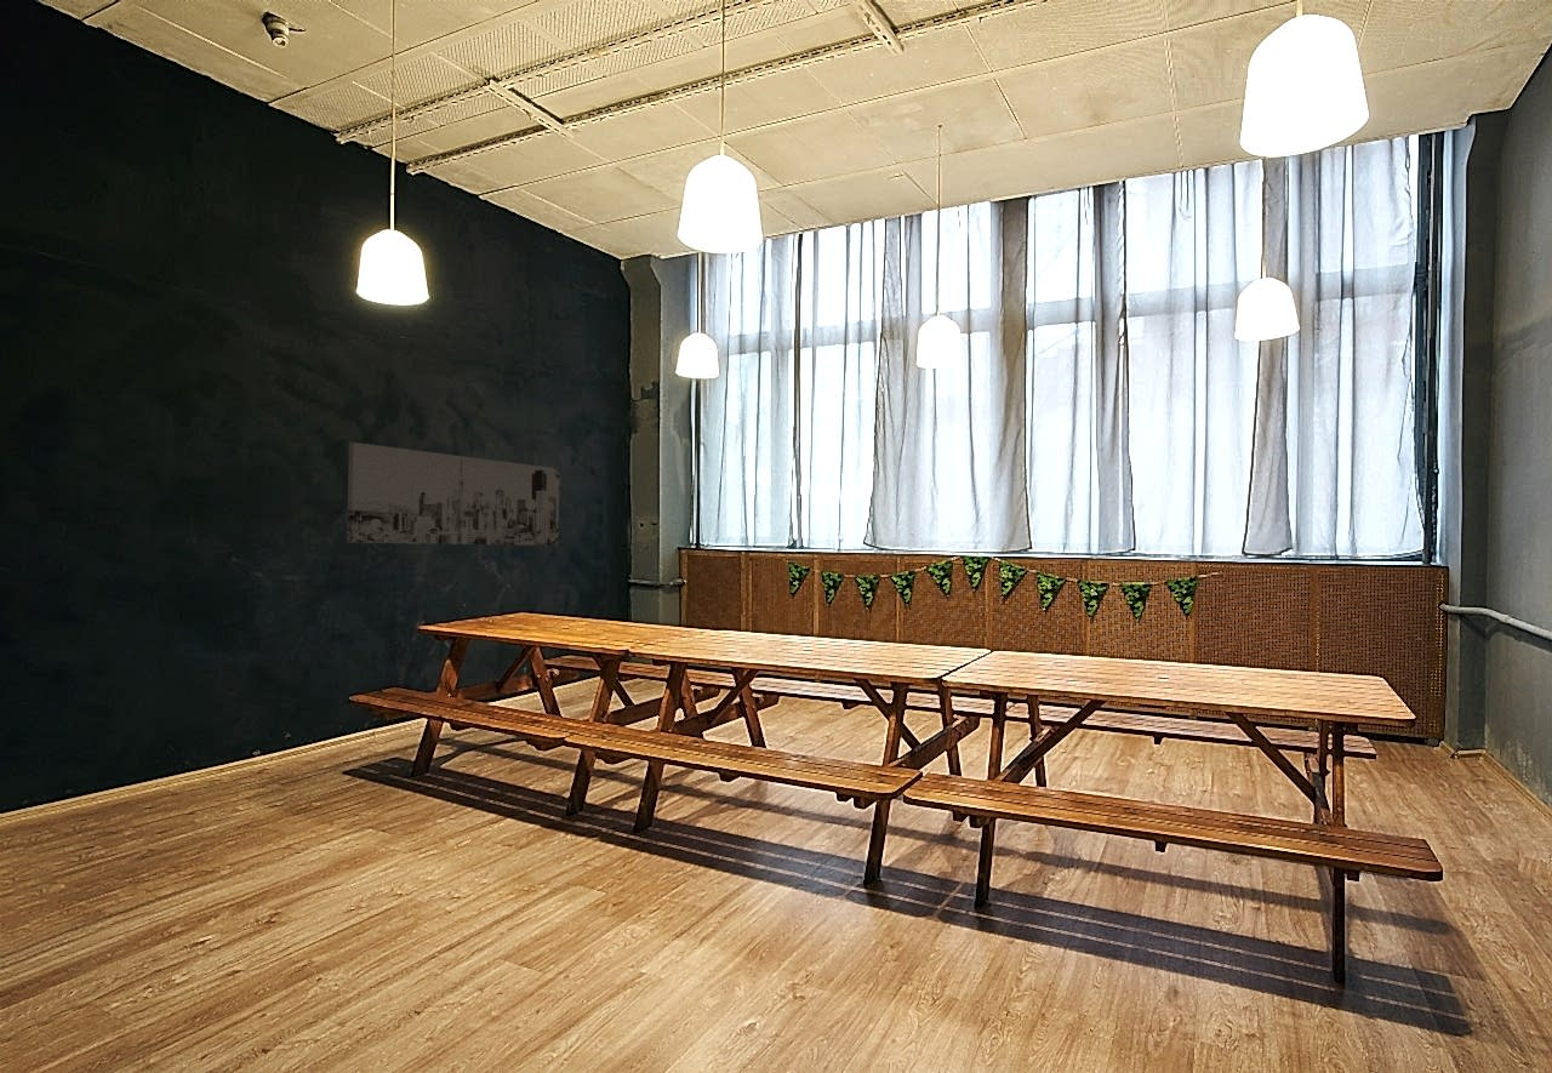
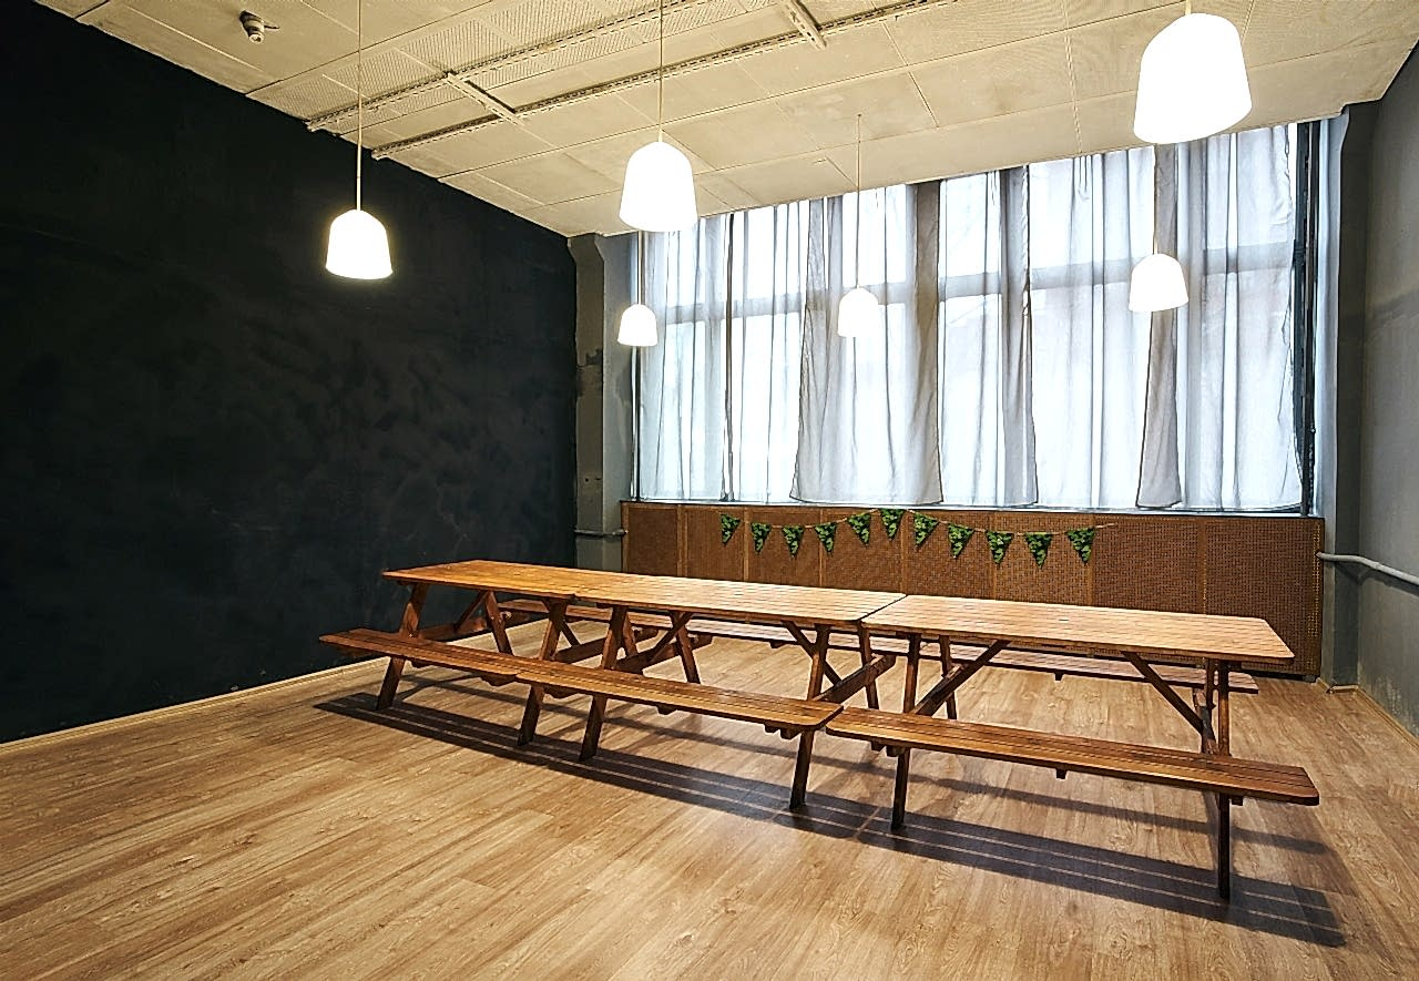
- wall art (467, 501)
